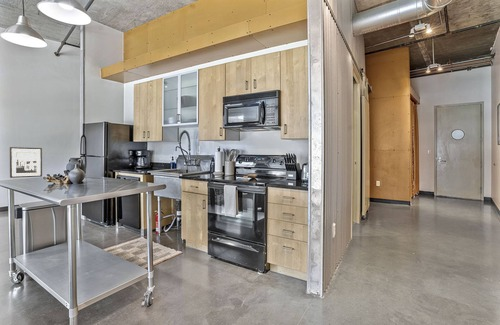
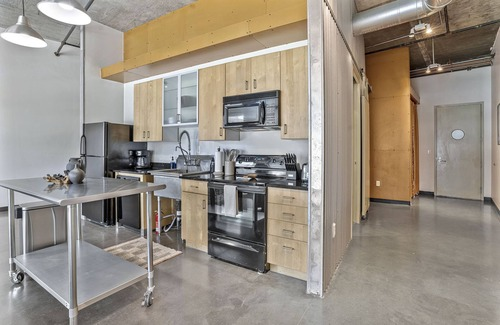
- wall art (26, 162)
